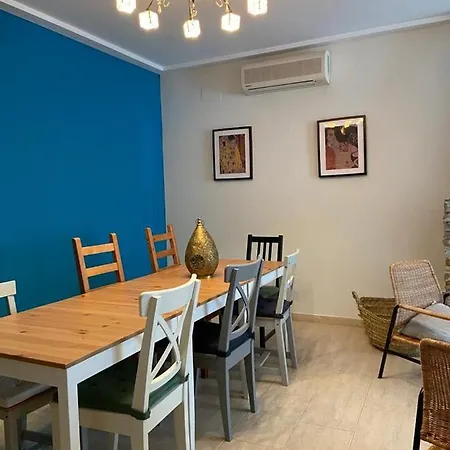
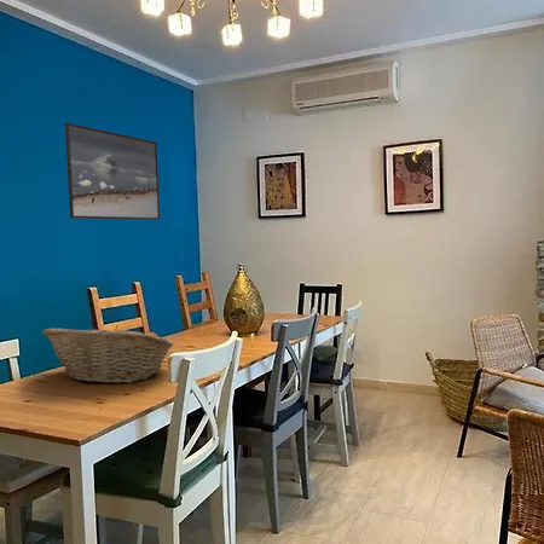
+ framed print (117, 176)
+ fruit basket (109, 348)
